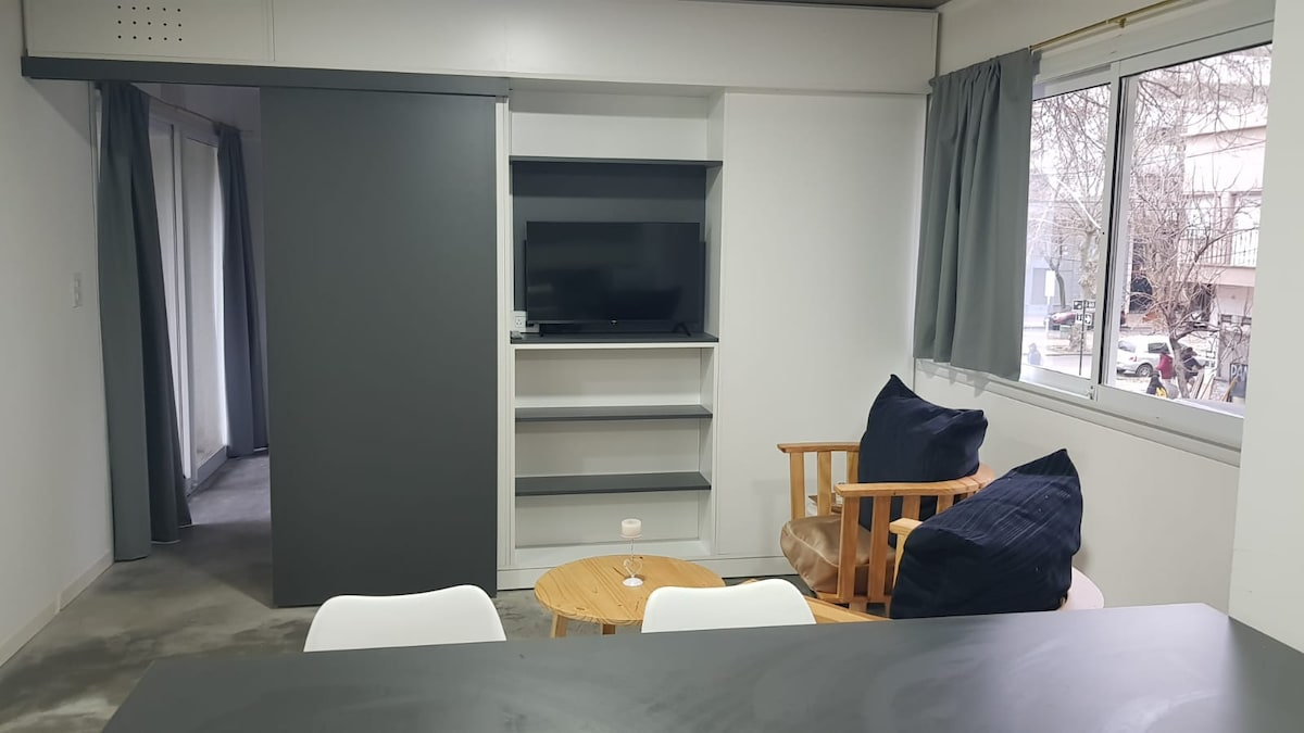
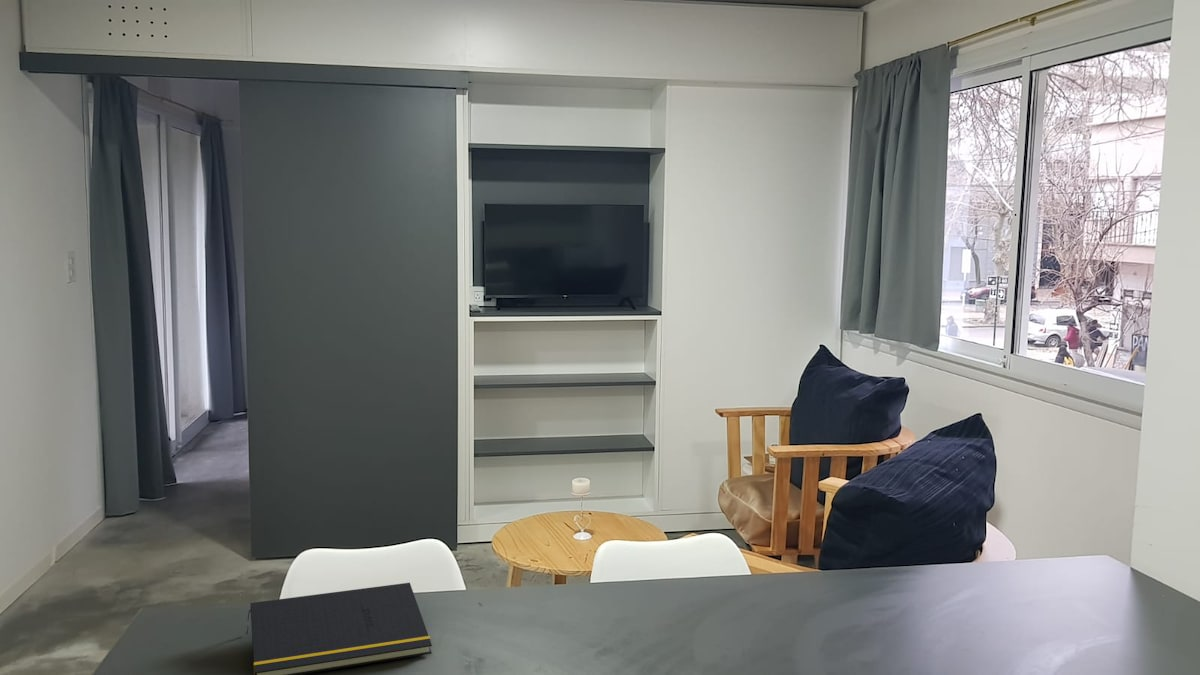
+ notepad (339, 627)
